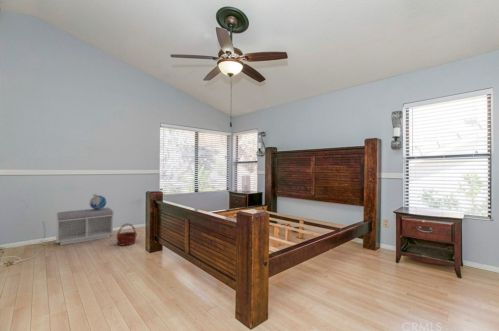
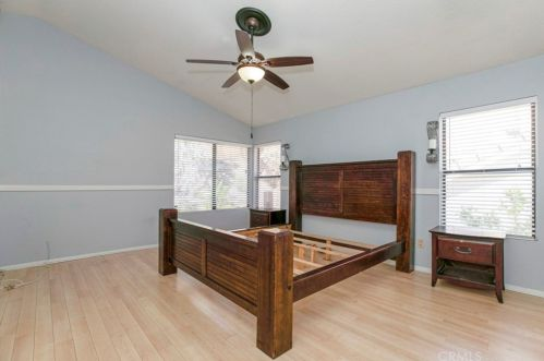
- bench (85, 224)
- basket (126, 233)
- decorative globe (97, 201)
